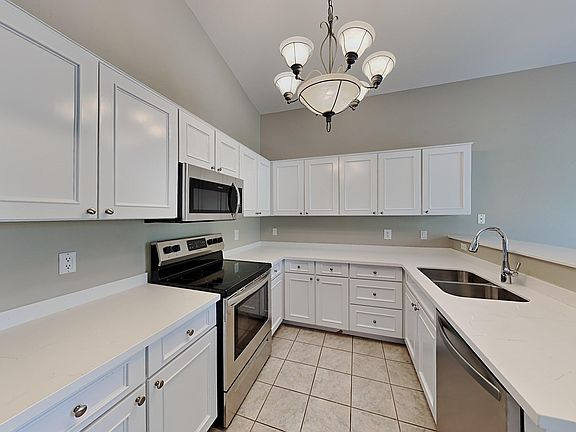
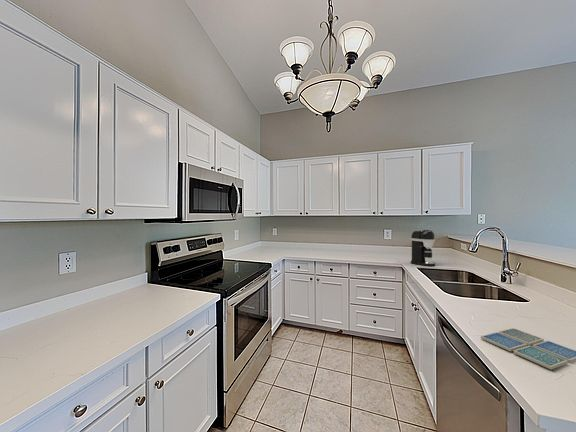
+ drink coaster (529, 345)
+ coffee maker (422, 246)
